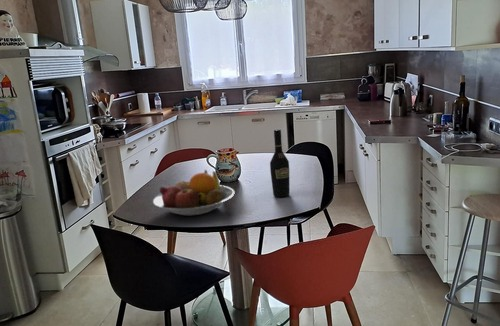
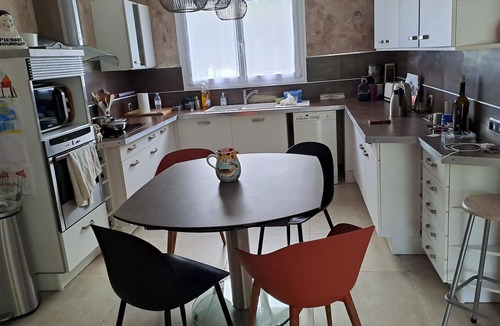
- wine bottle (279, 163)
- fruit bowl (193, 192)
